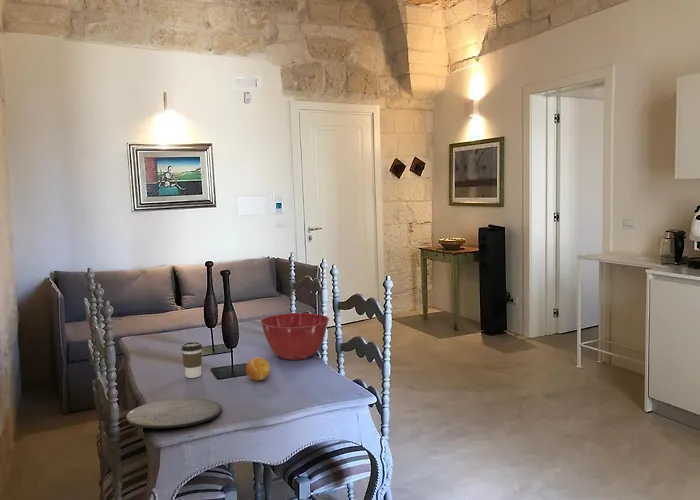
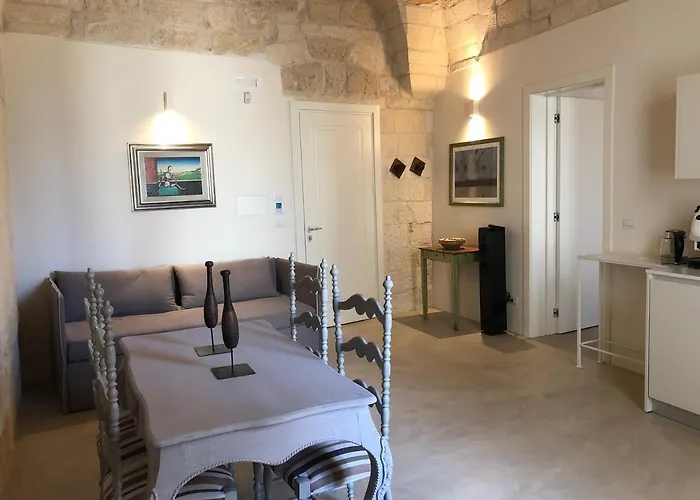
- fruit (258, 368)
- mixing bowl (295, 337)
- plate (175, 412)
- coffee cup (192, 359)
